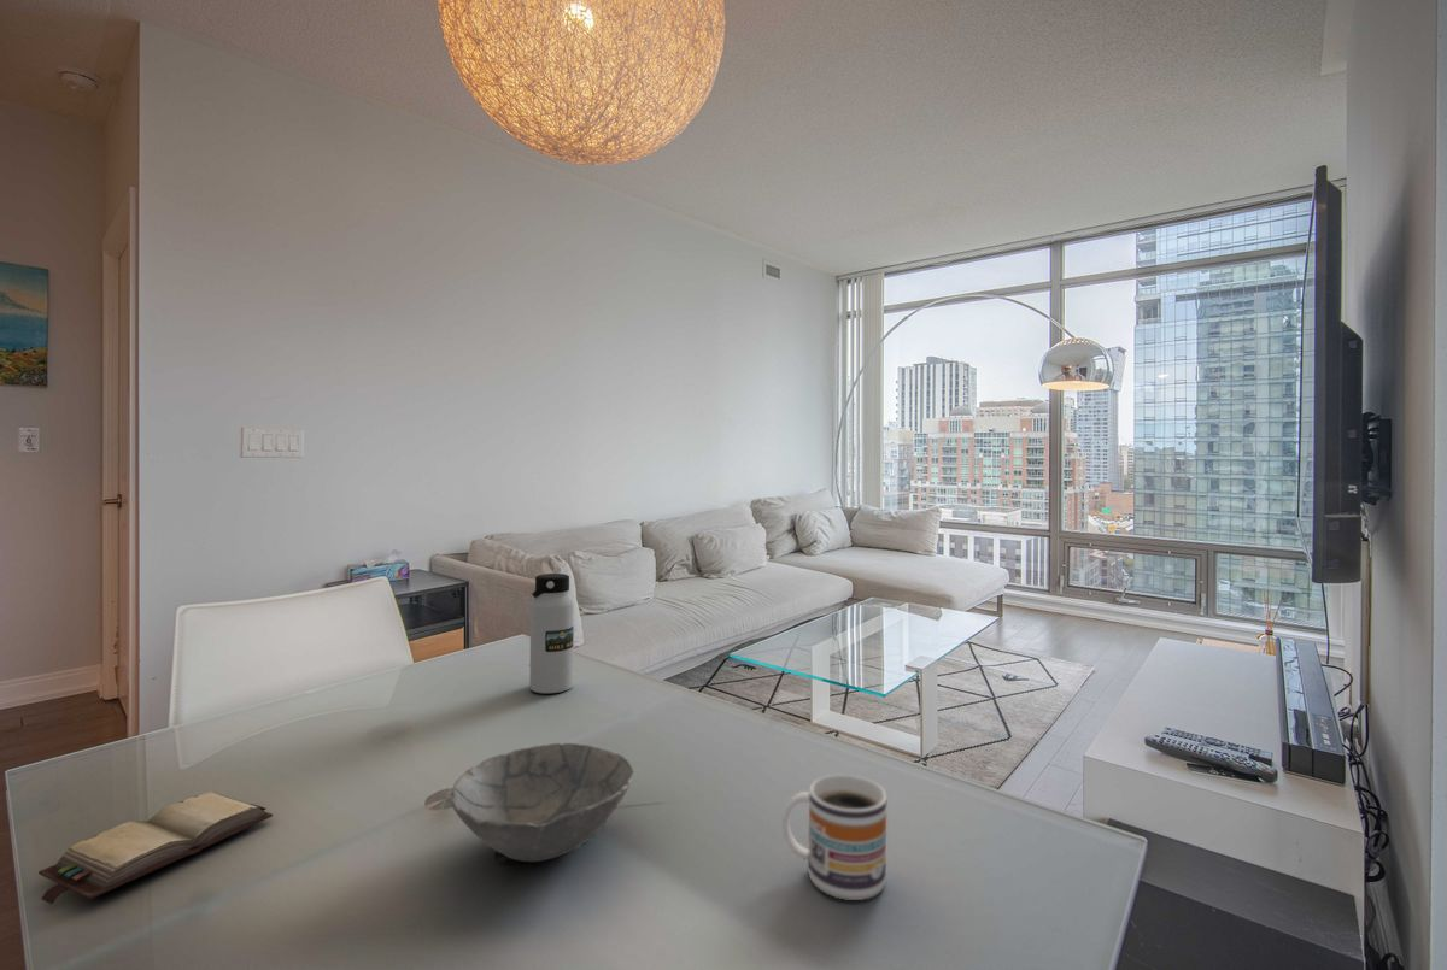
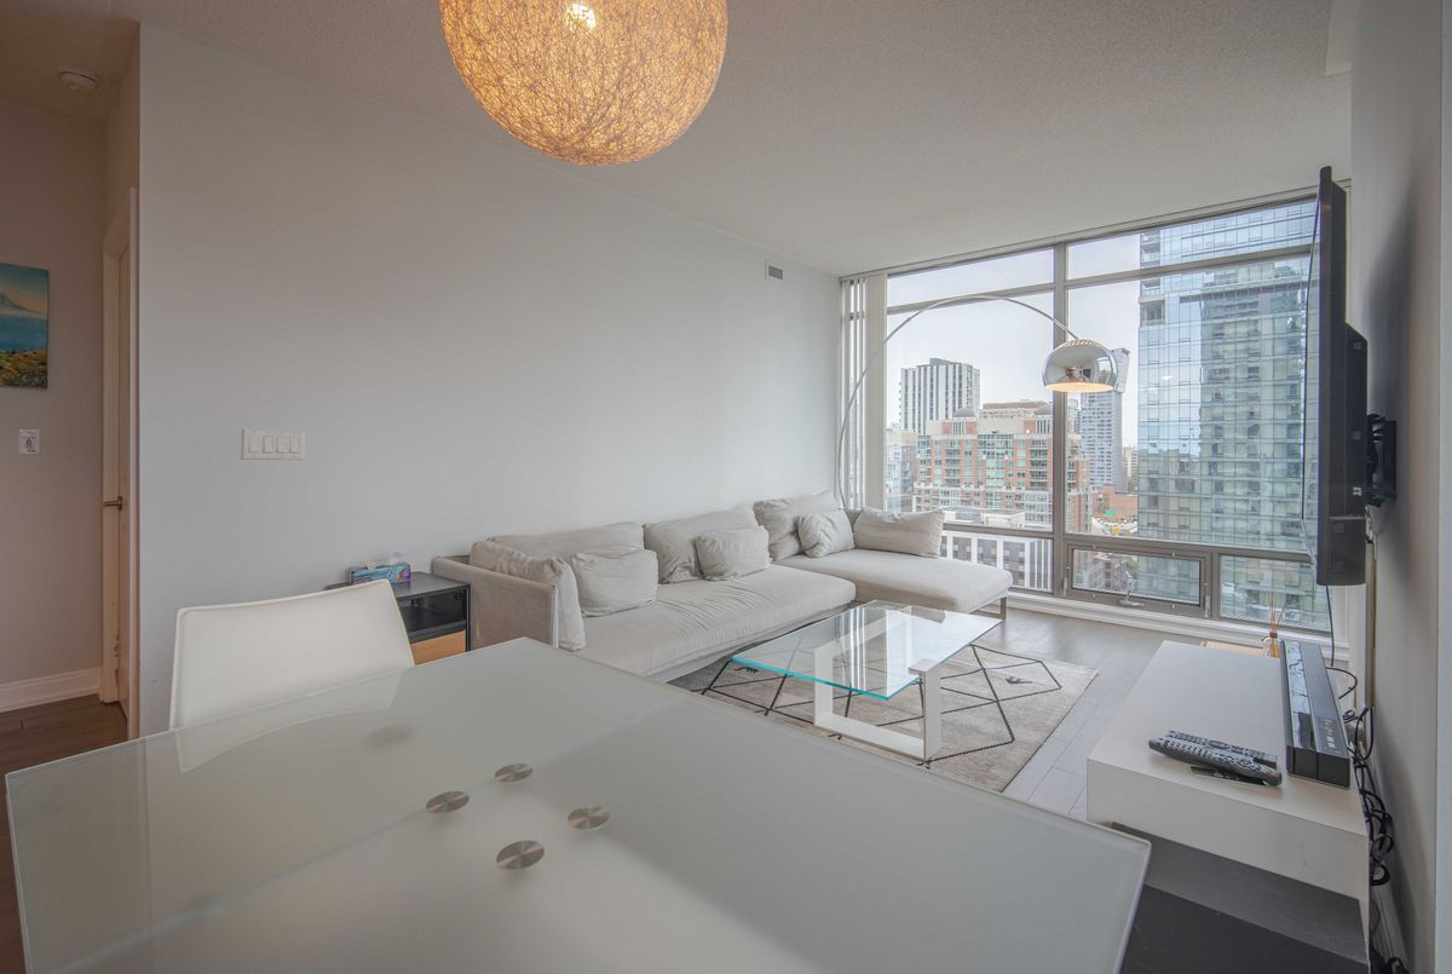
- bowl (544, 810)
- hardback book (165, 835)
- mug (838, 830)
- water bottle (551, 630)
